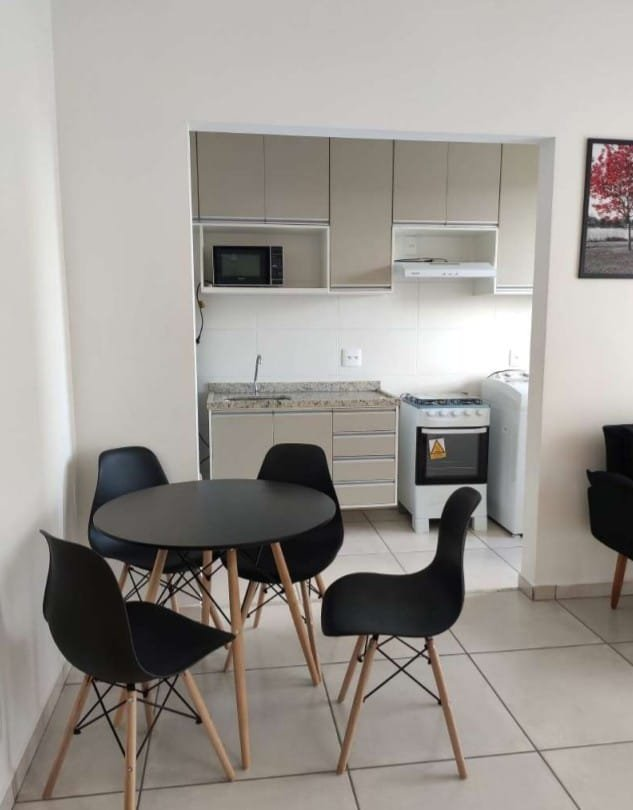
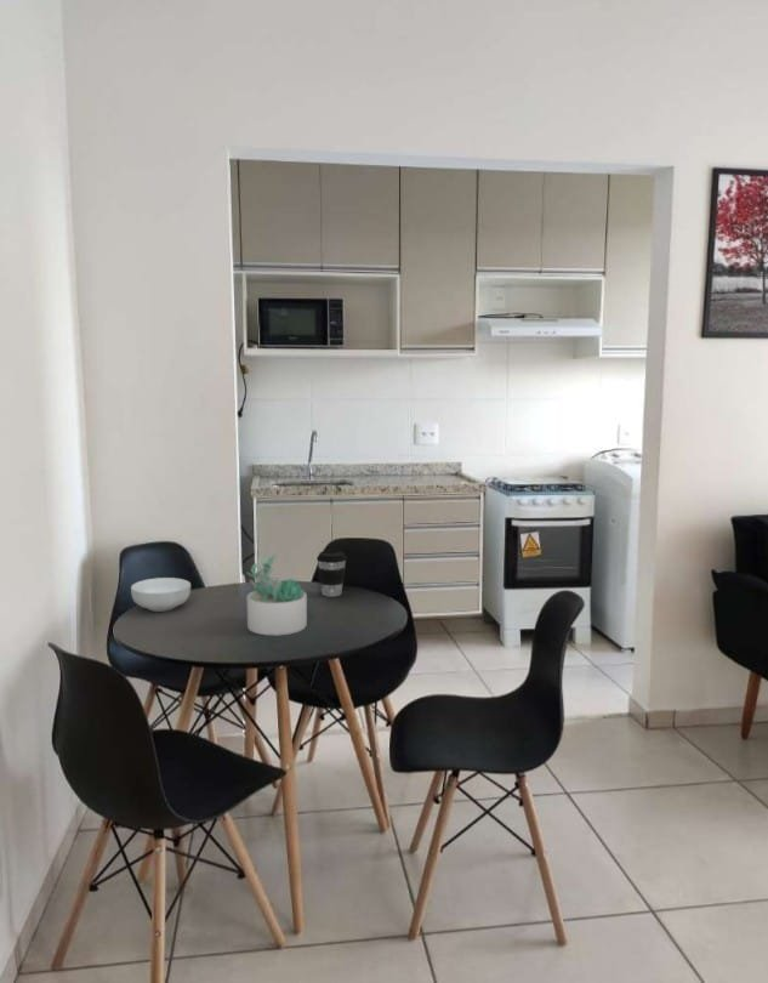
+ cereal bowl (161, 596)
+ coffee cup (331, 573)
+ succulent plant (278, 589)
